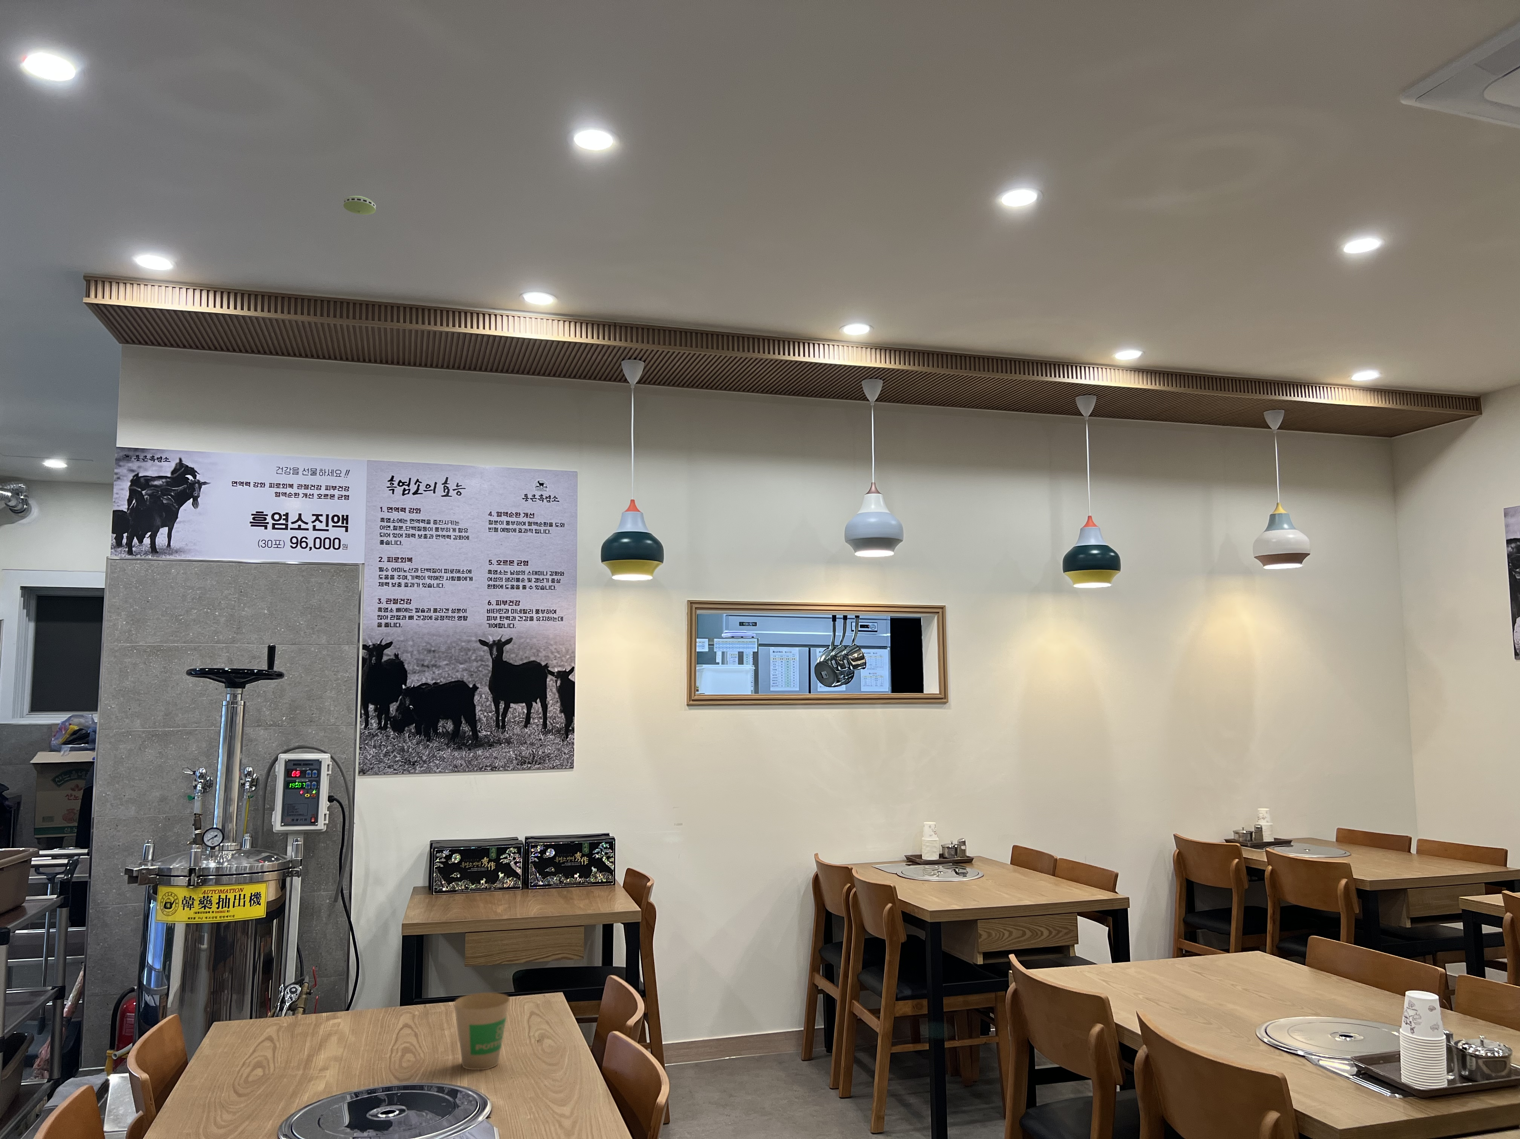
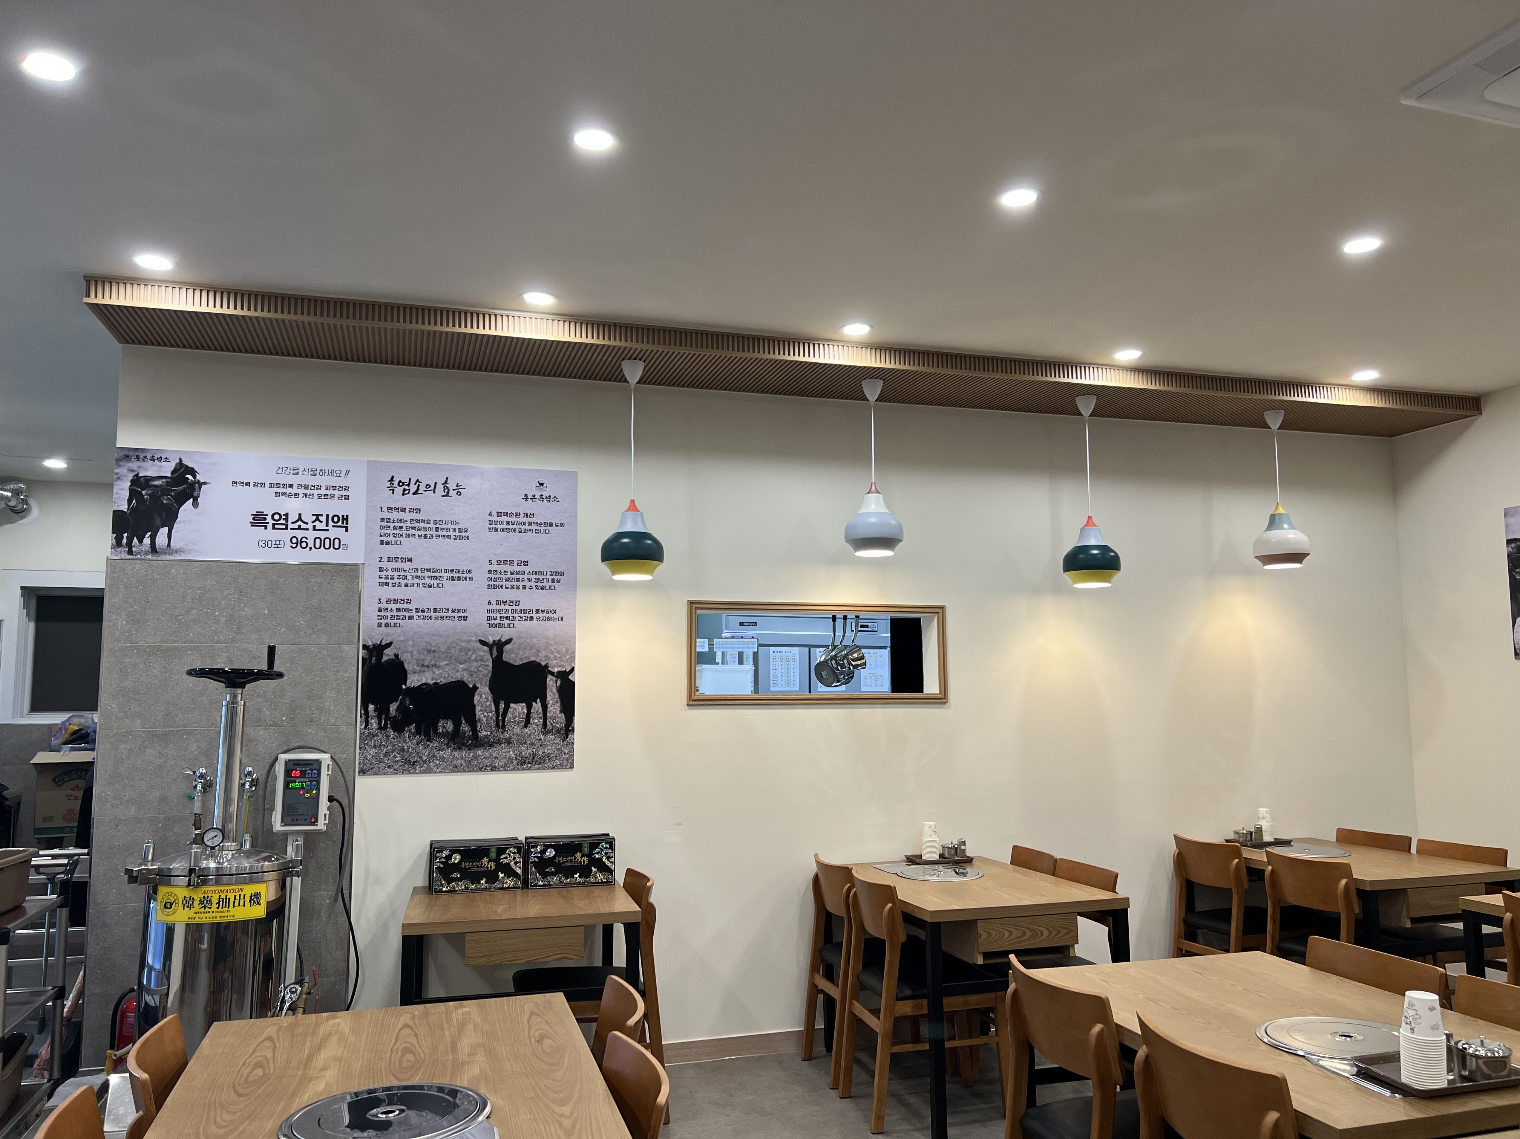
- smoke detector (359, 205)
- paper cup (481, 1033)
